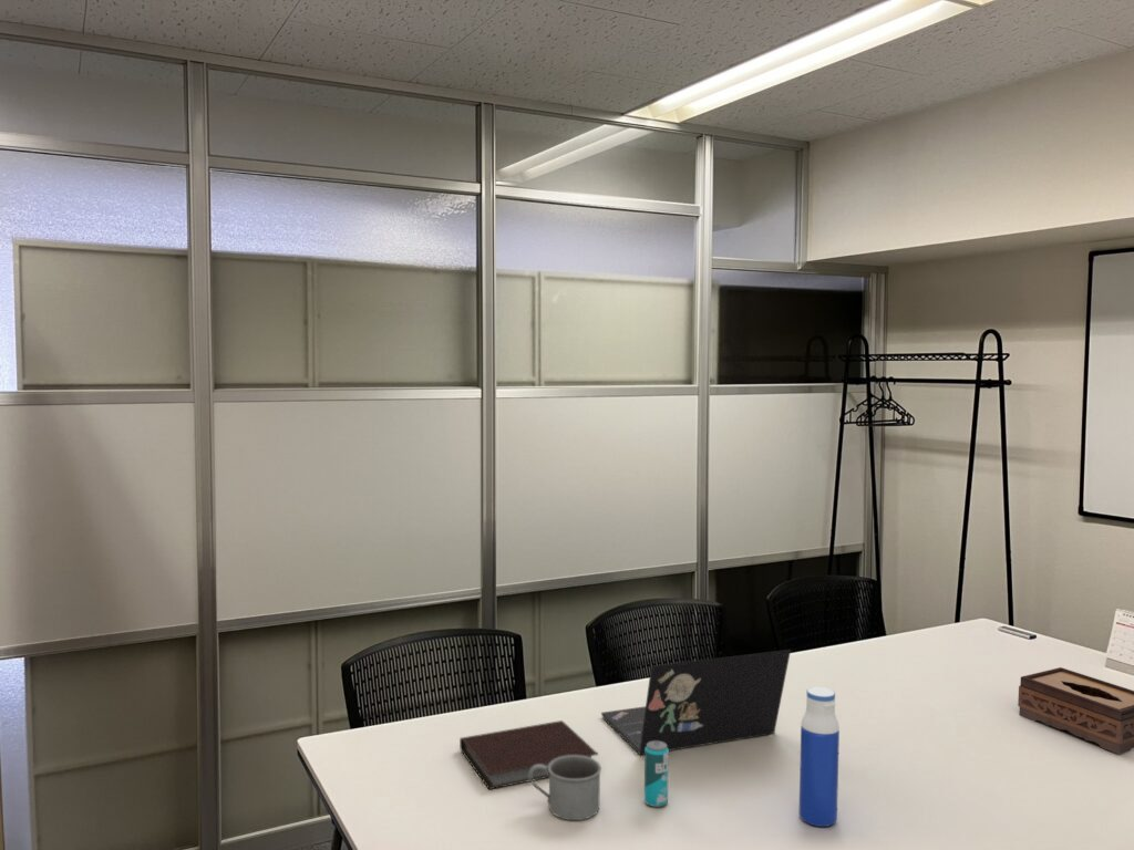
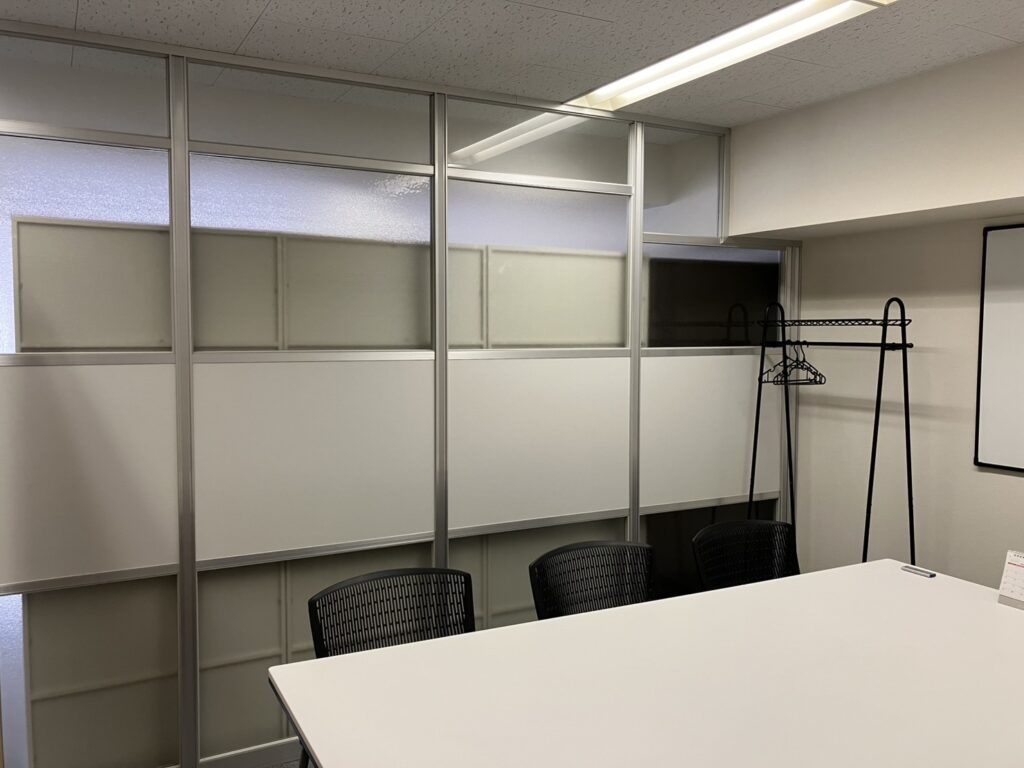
- notebook (527, 751)
- beverage can (656, 773)
- mug (569, 787)
- laptop (692, 684)
- water bottle (818, 755)
- tissue box (1087, 707)
